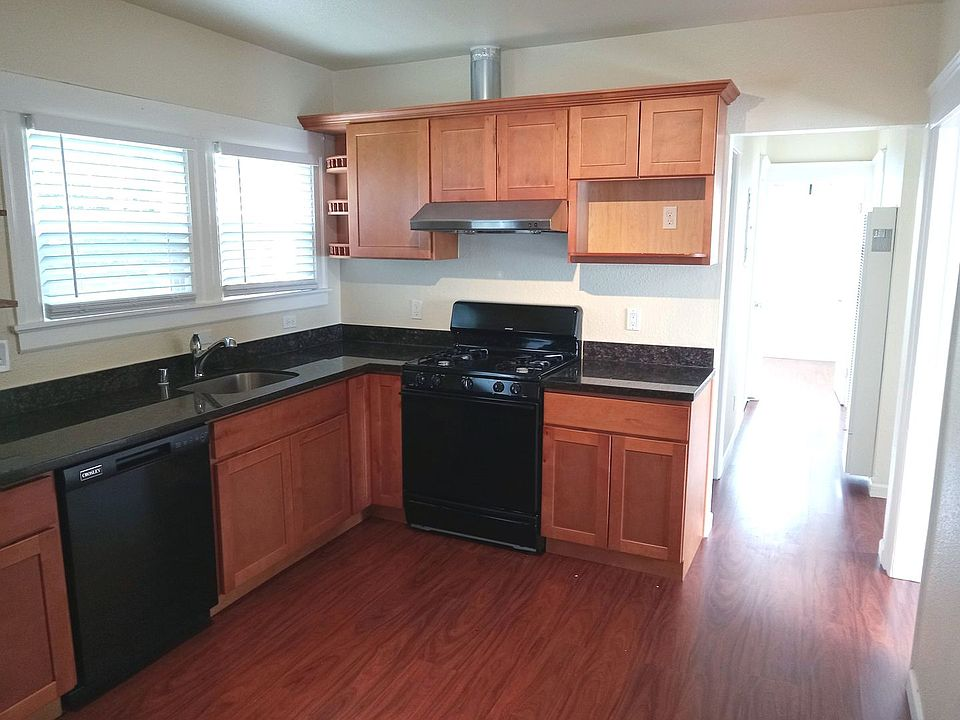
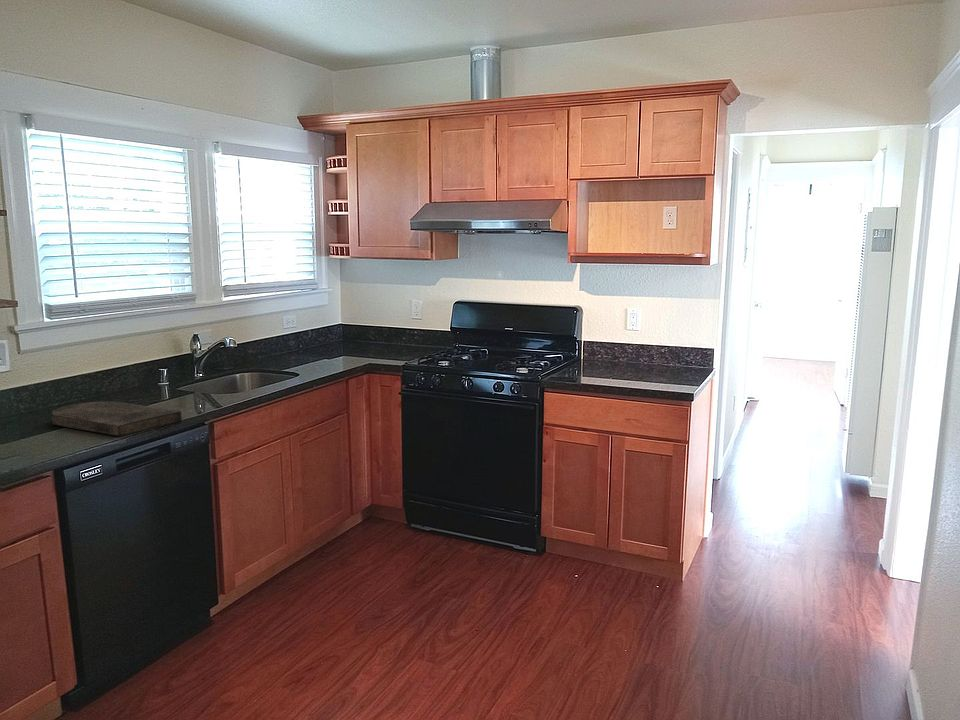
+ cutting board (109, 416)
